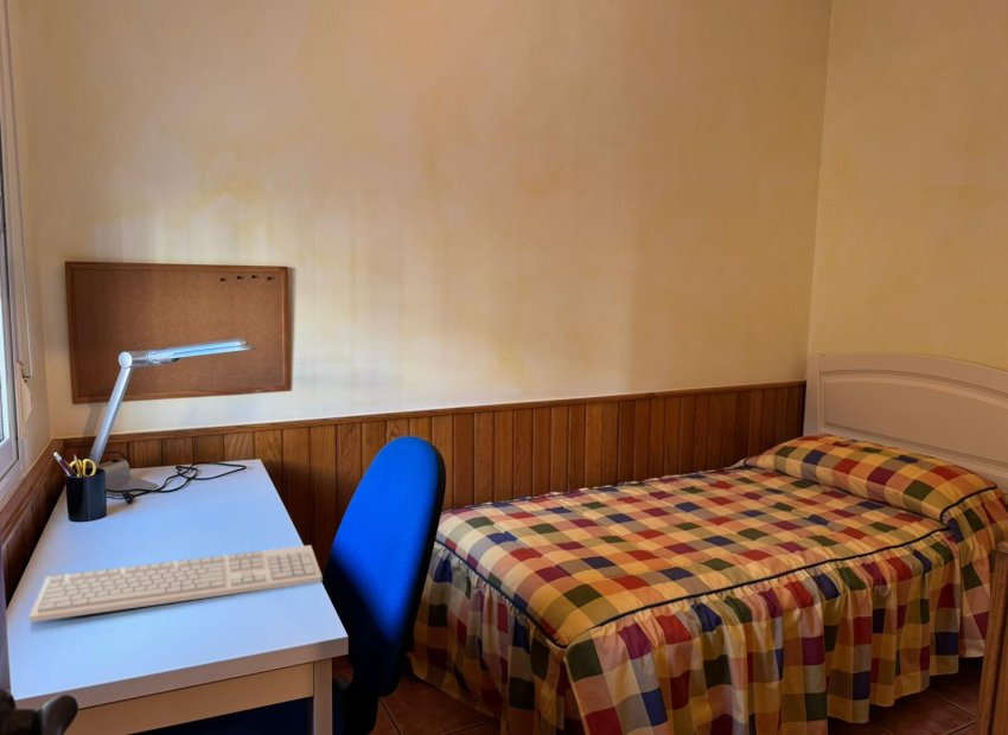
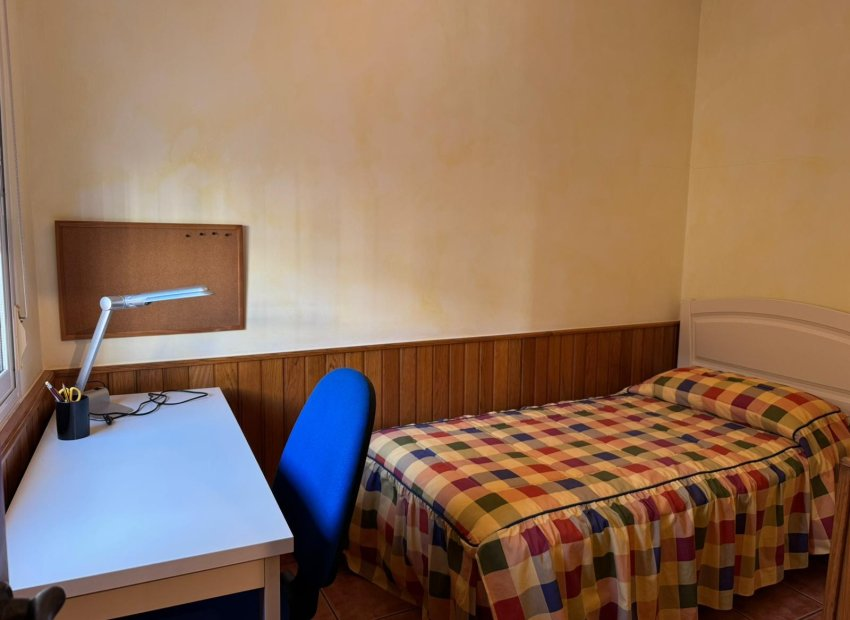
- keyboard (186, 577)
